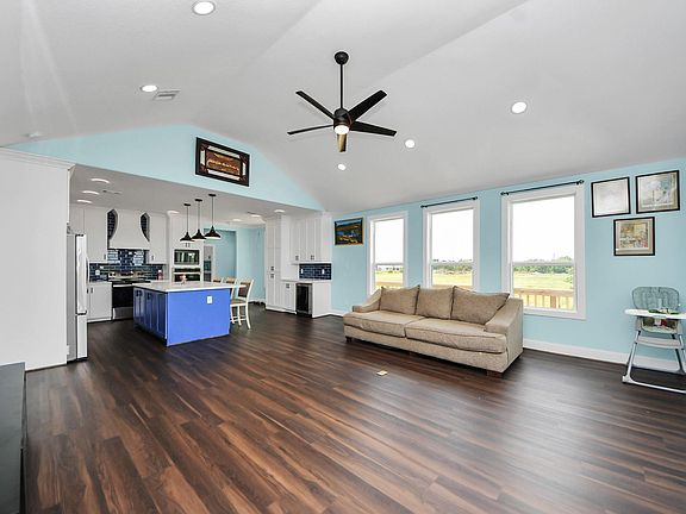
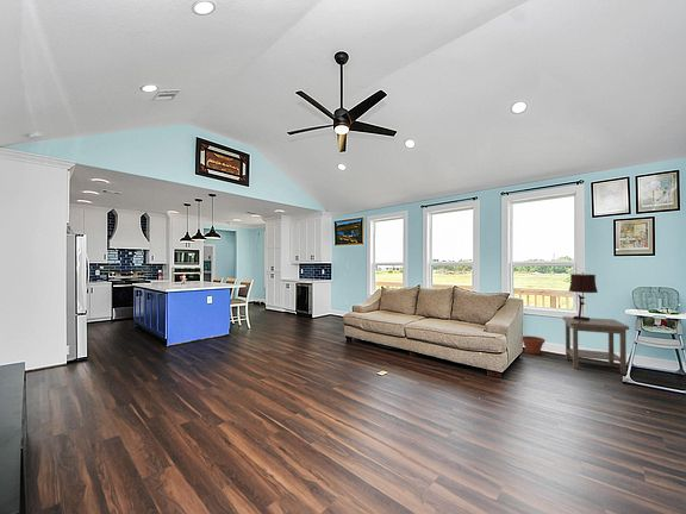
+ table lamp (582, 295)
+ side table (593, 351)
+ plant pot (532, 345)
